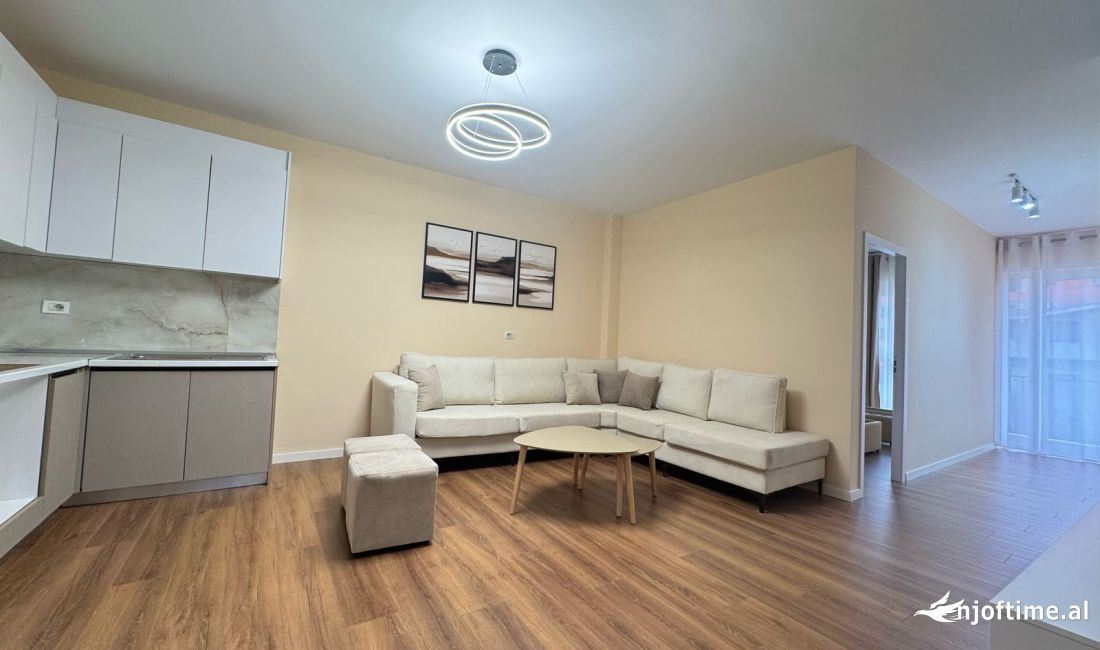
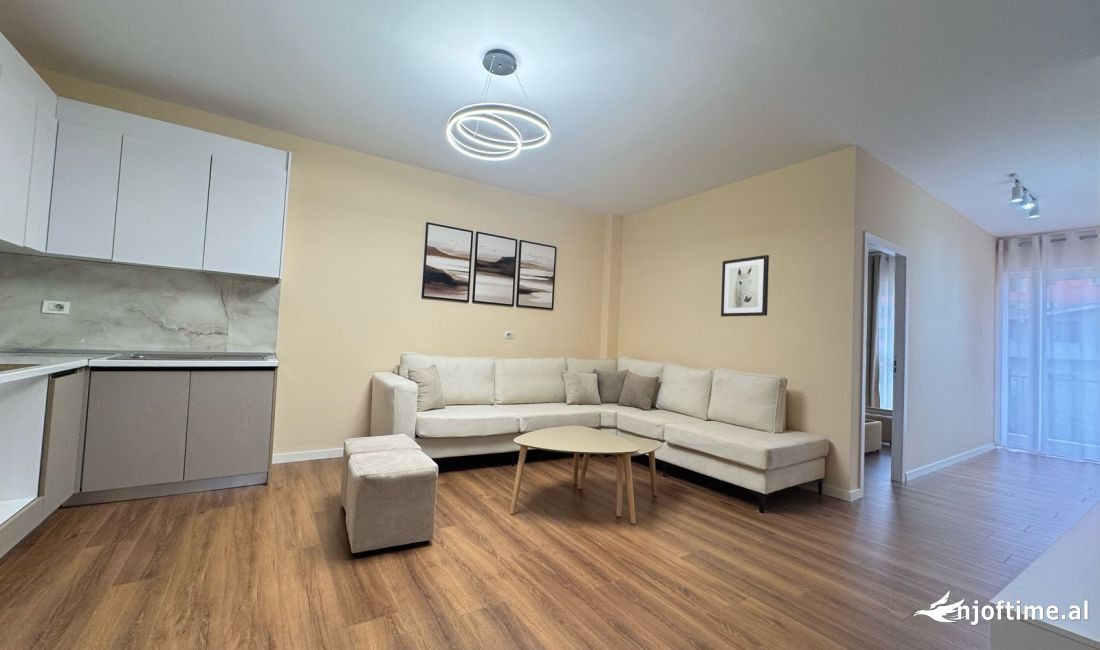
+ wall art (743, 287)
